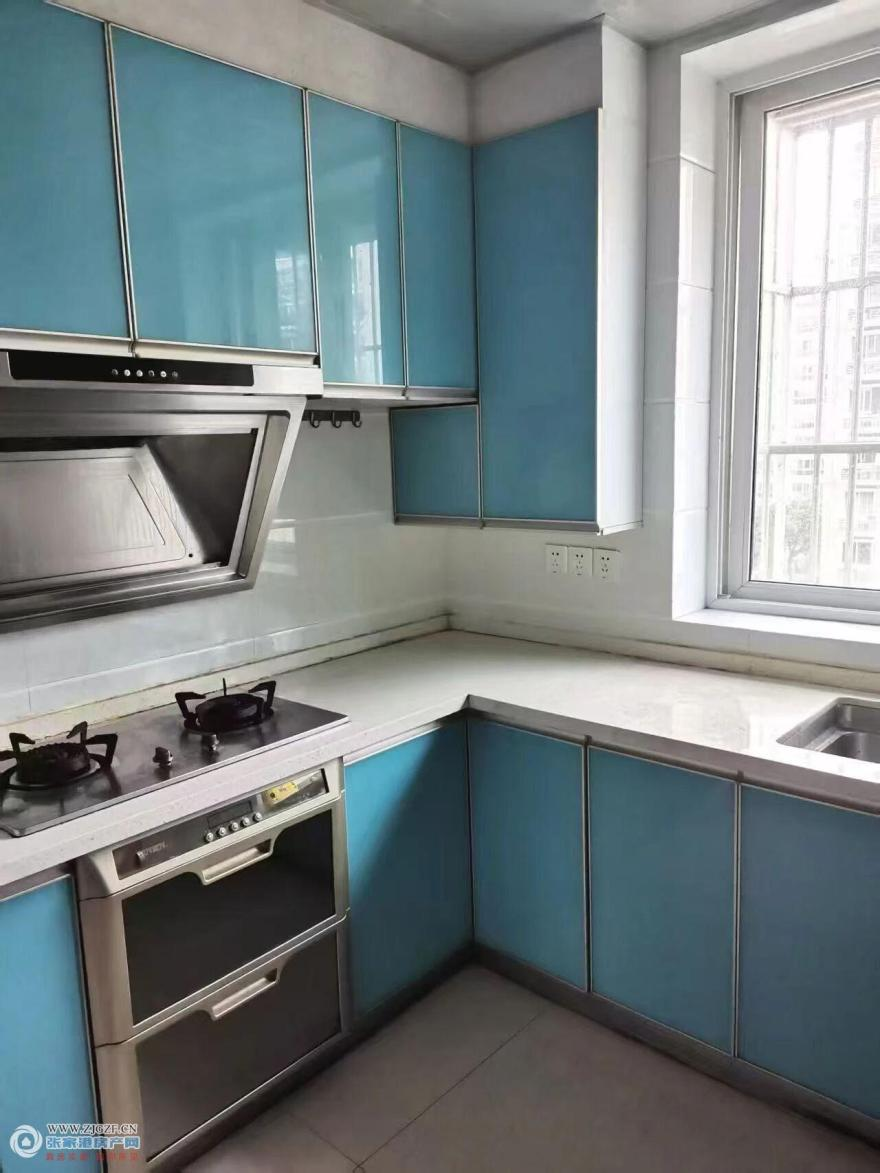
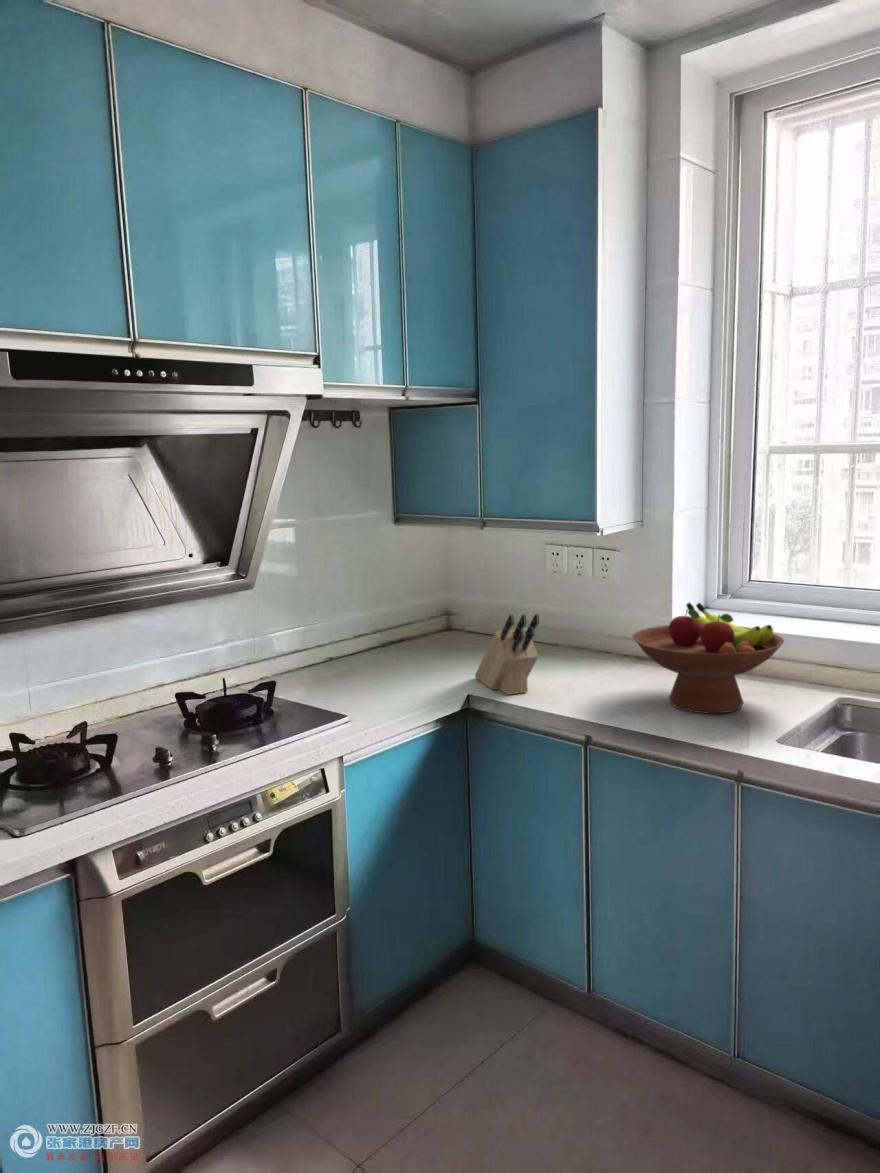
+ knife block (507, 647)
+ fruit bowl (706, 658)
